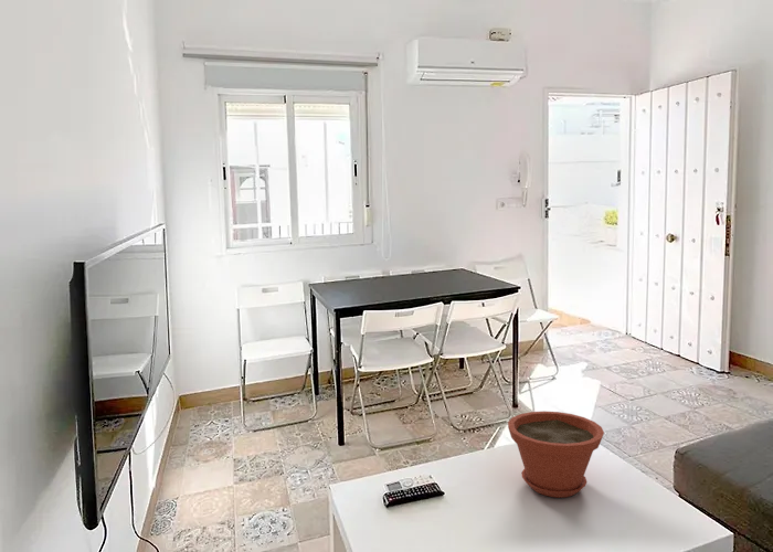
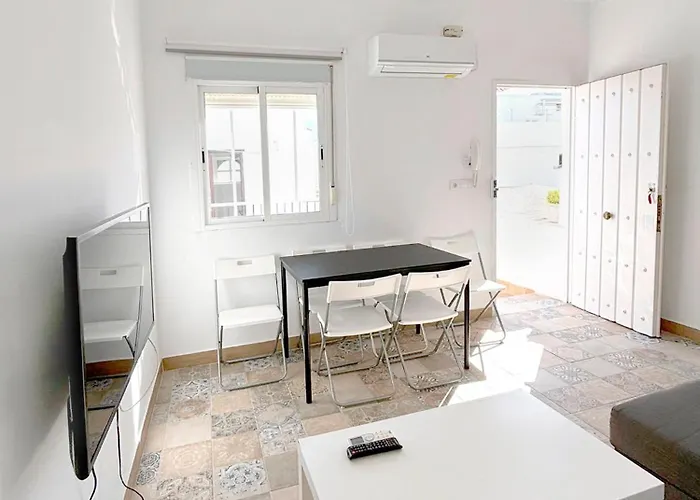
- plant pot (553, 456)
